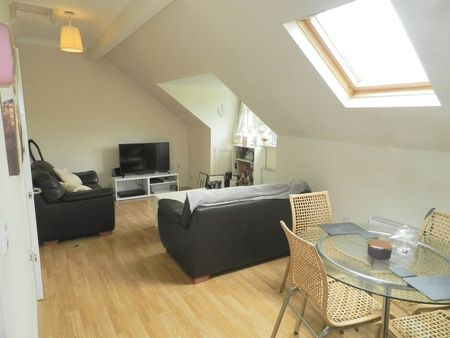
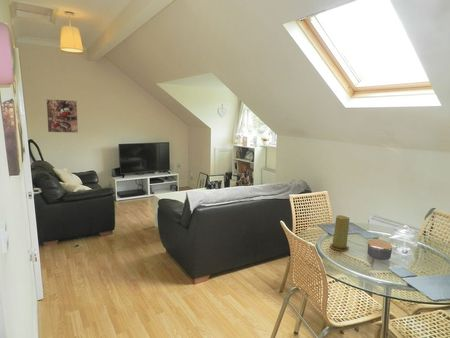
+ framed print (62, 116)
+ candle (340, 231)
